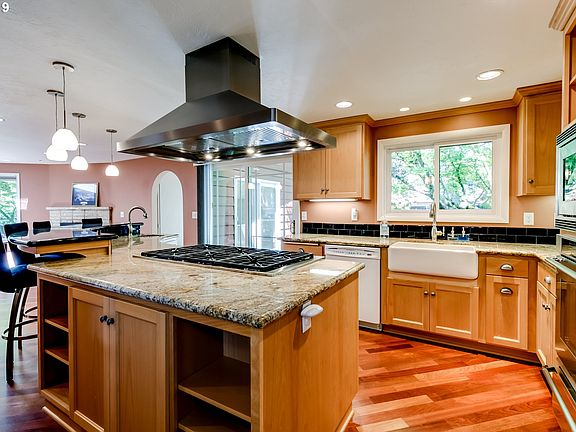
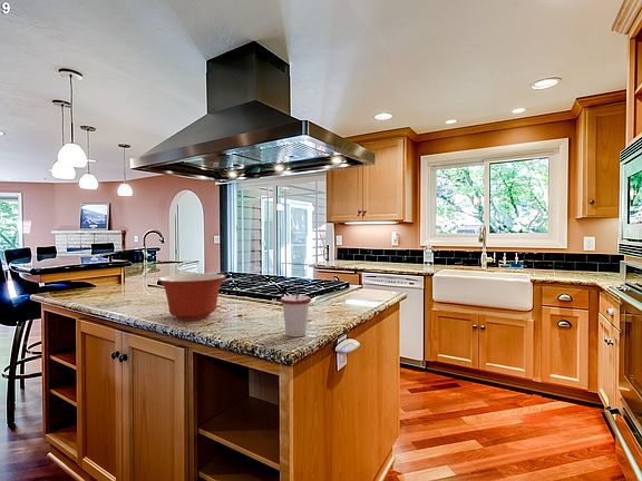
+ cup (295, 311)
+ mixing bowl (193, 296)
